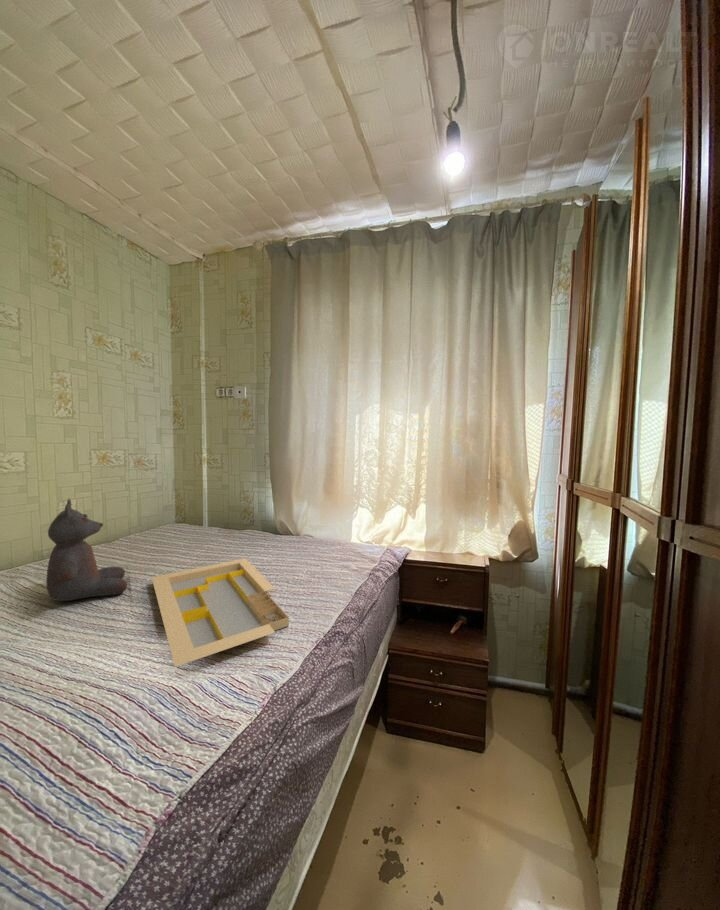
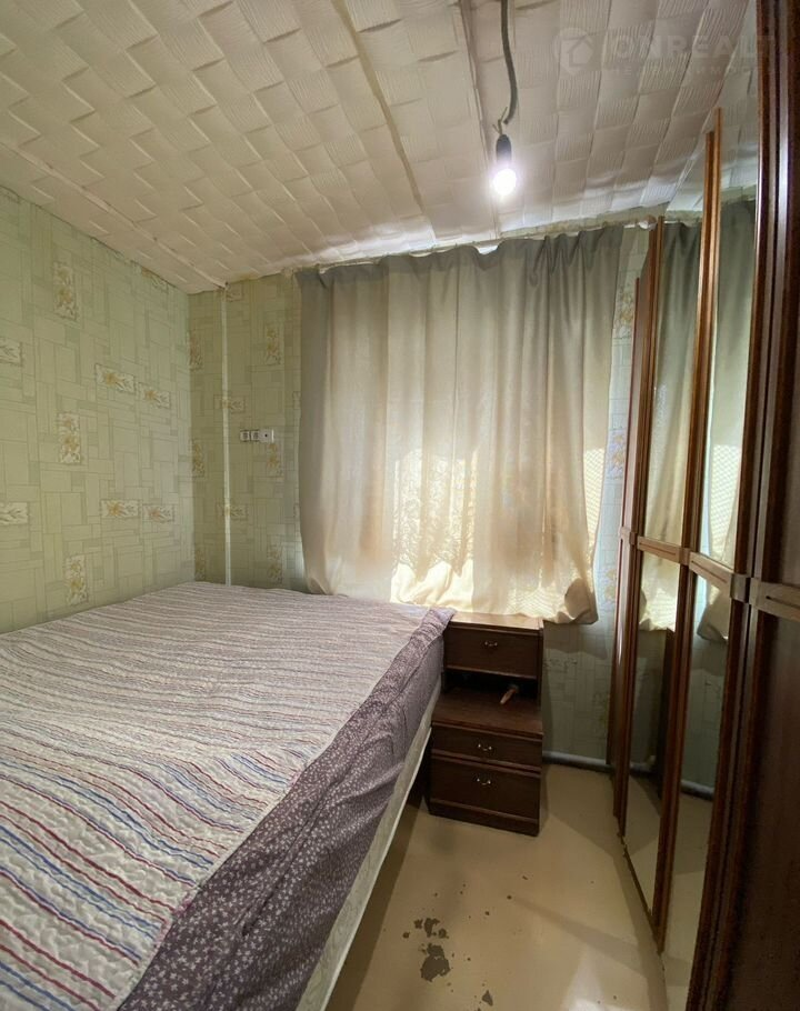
- serving tray (220, 600)
- teddy bear (87, 547)
